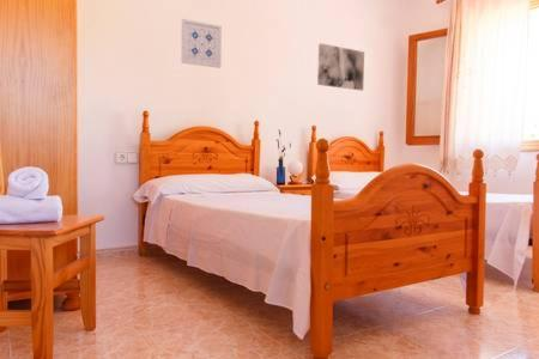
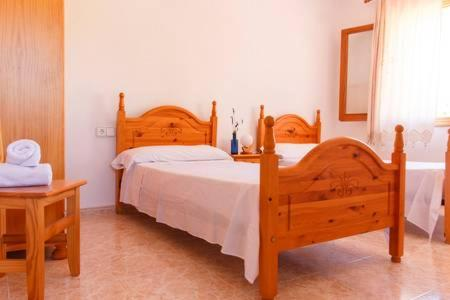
- wall art (341, 67)
- wall art (201, 43)
